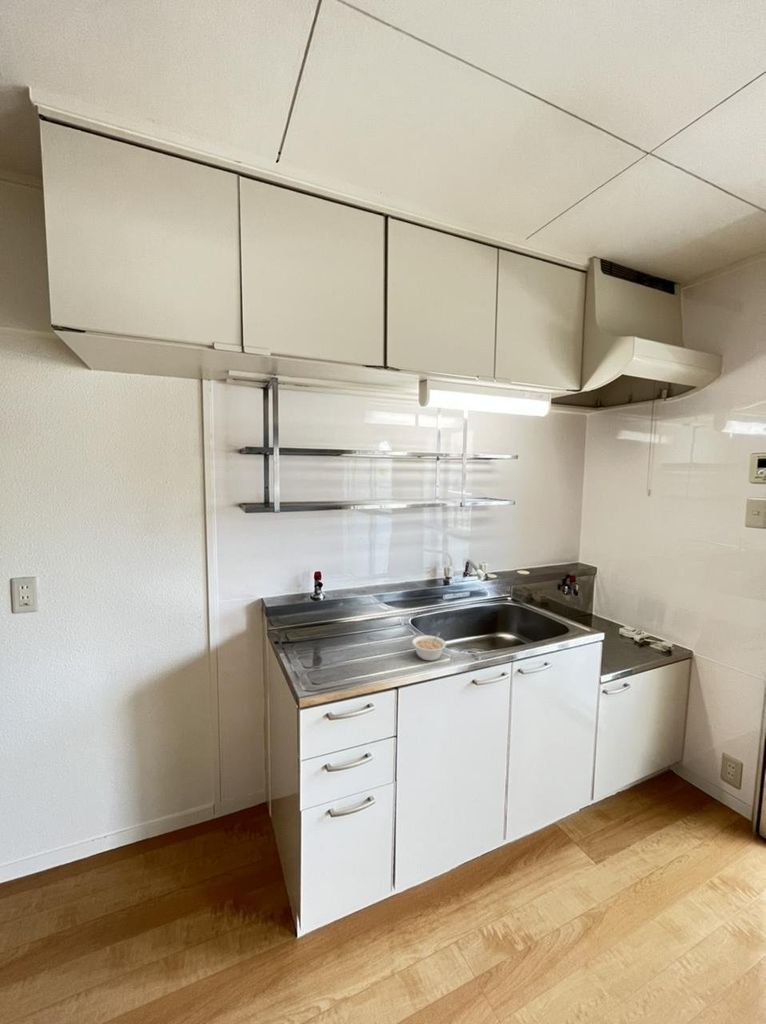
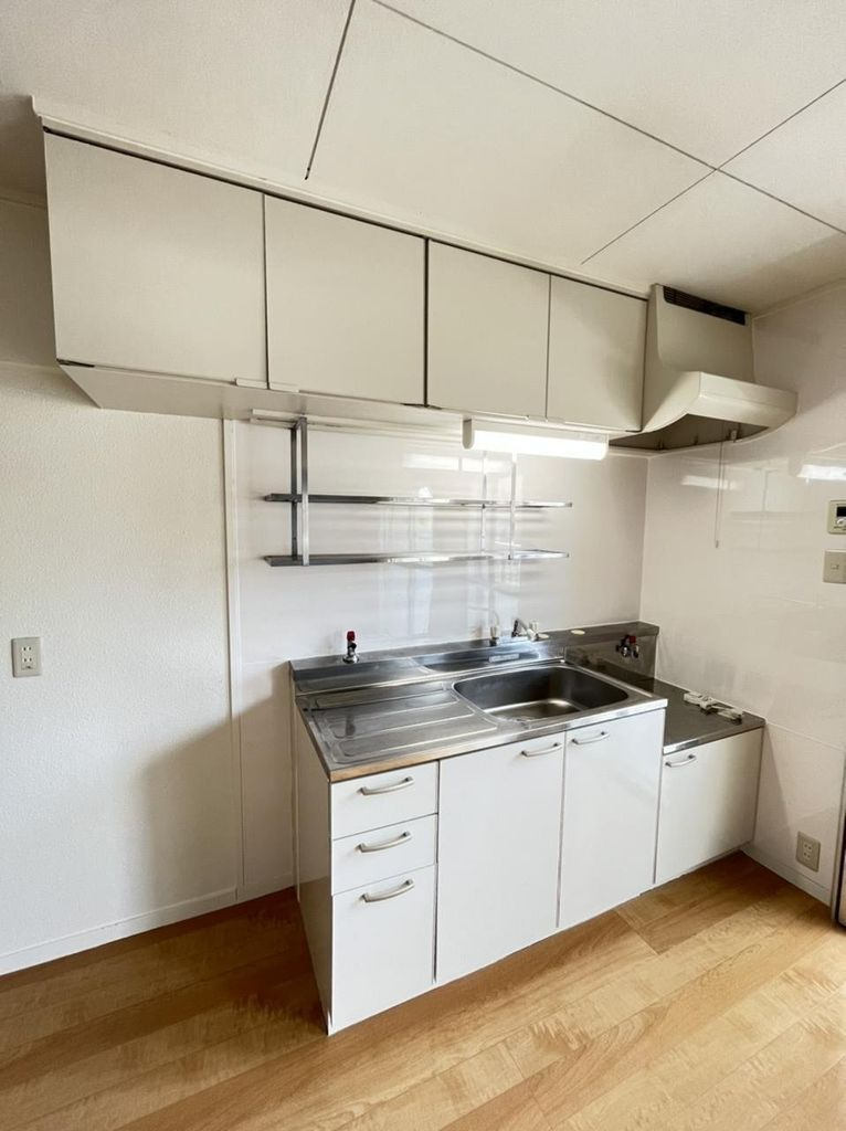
- legume (428, 647)
